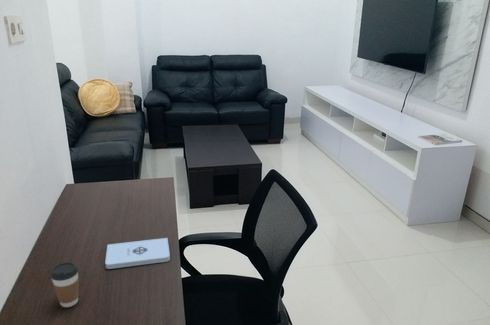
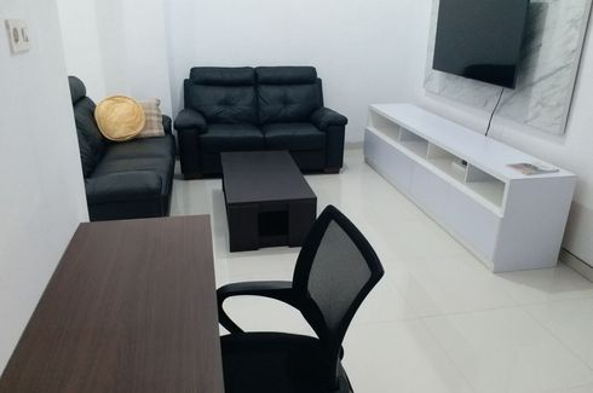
- coffee cup (66, 285)
- notepad (138, 252)
